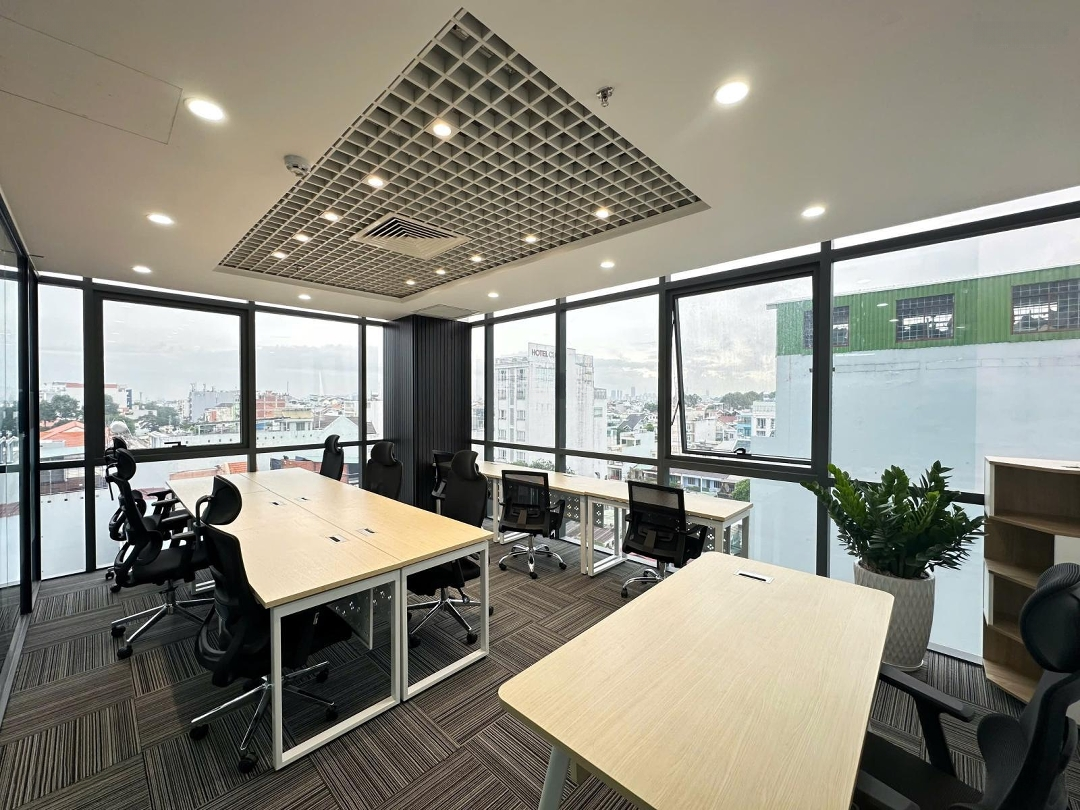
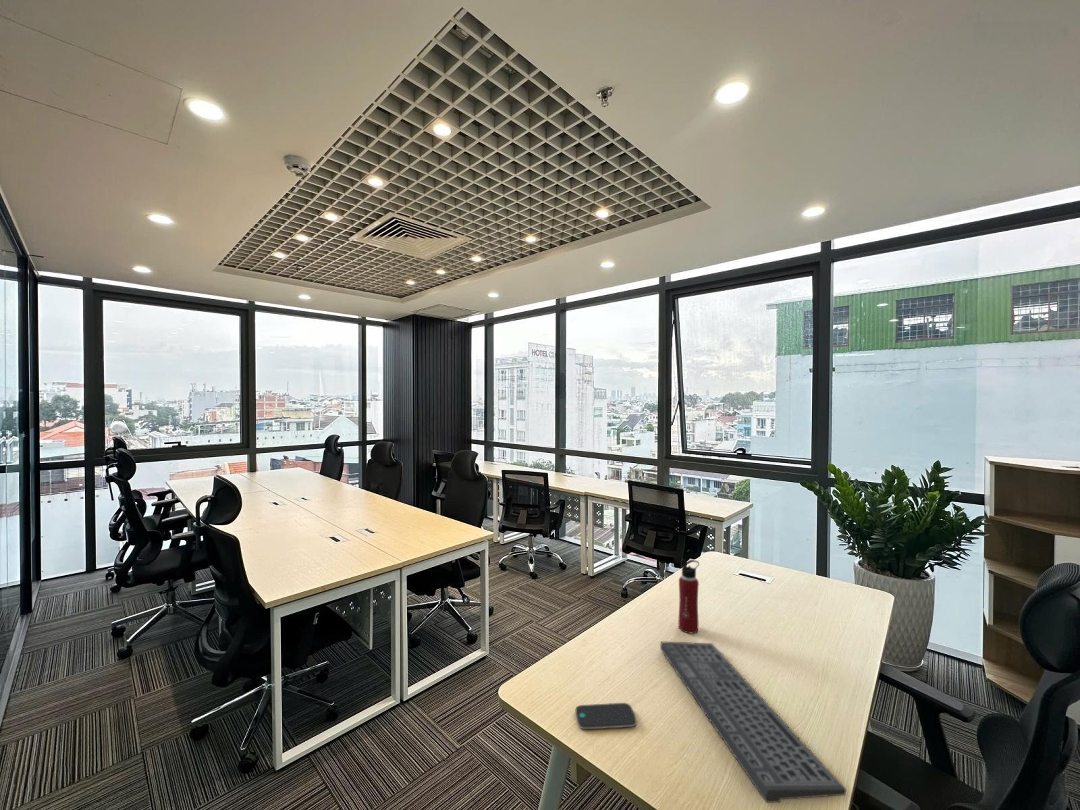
+ smartphone (605, 715)
+ keyboard (732, 701)
+ water bottle (688, 594)
